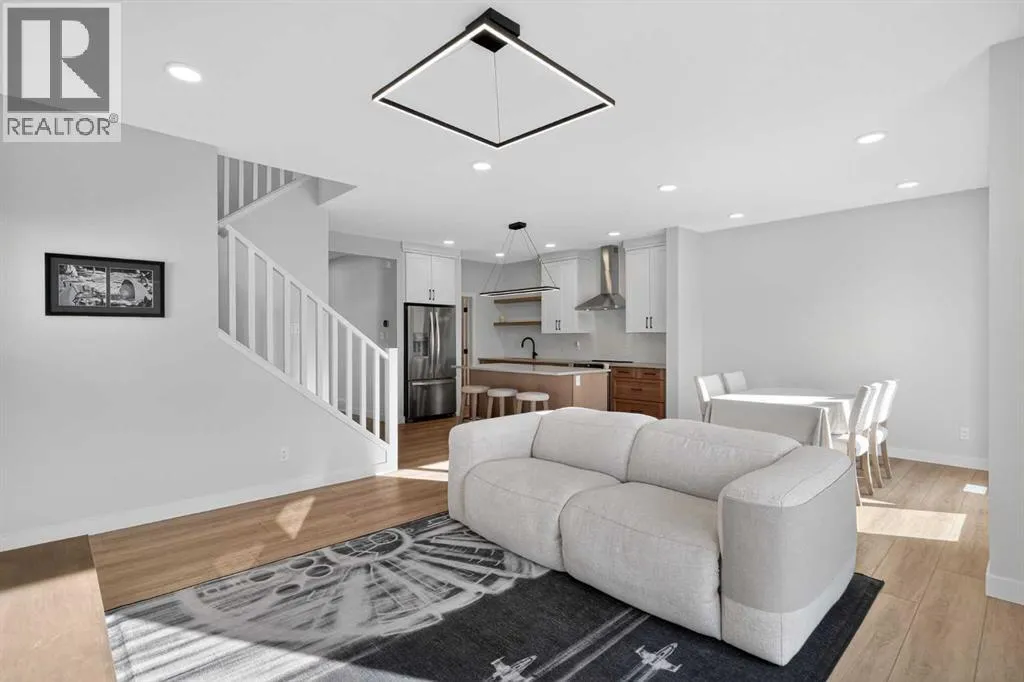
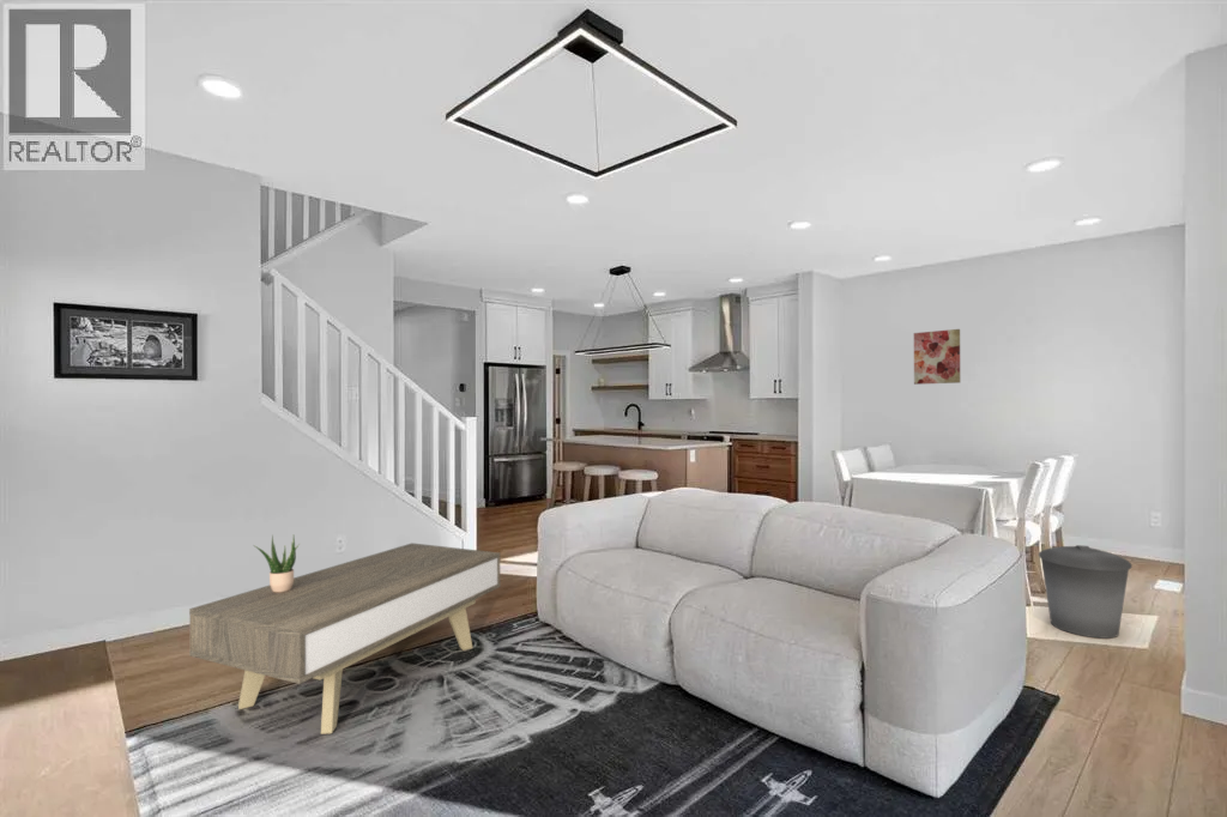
+ trash can (1083, 586)
+ coffee table (367, 624)
+ wall art (936, 357)
+ potted plant (282, 561)
